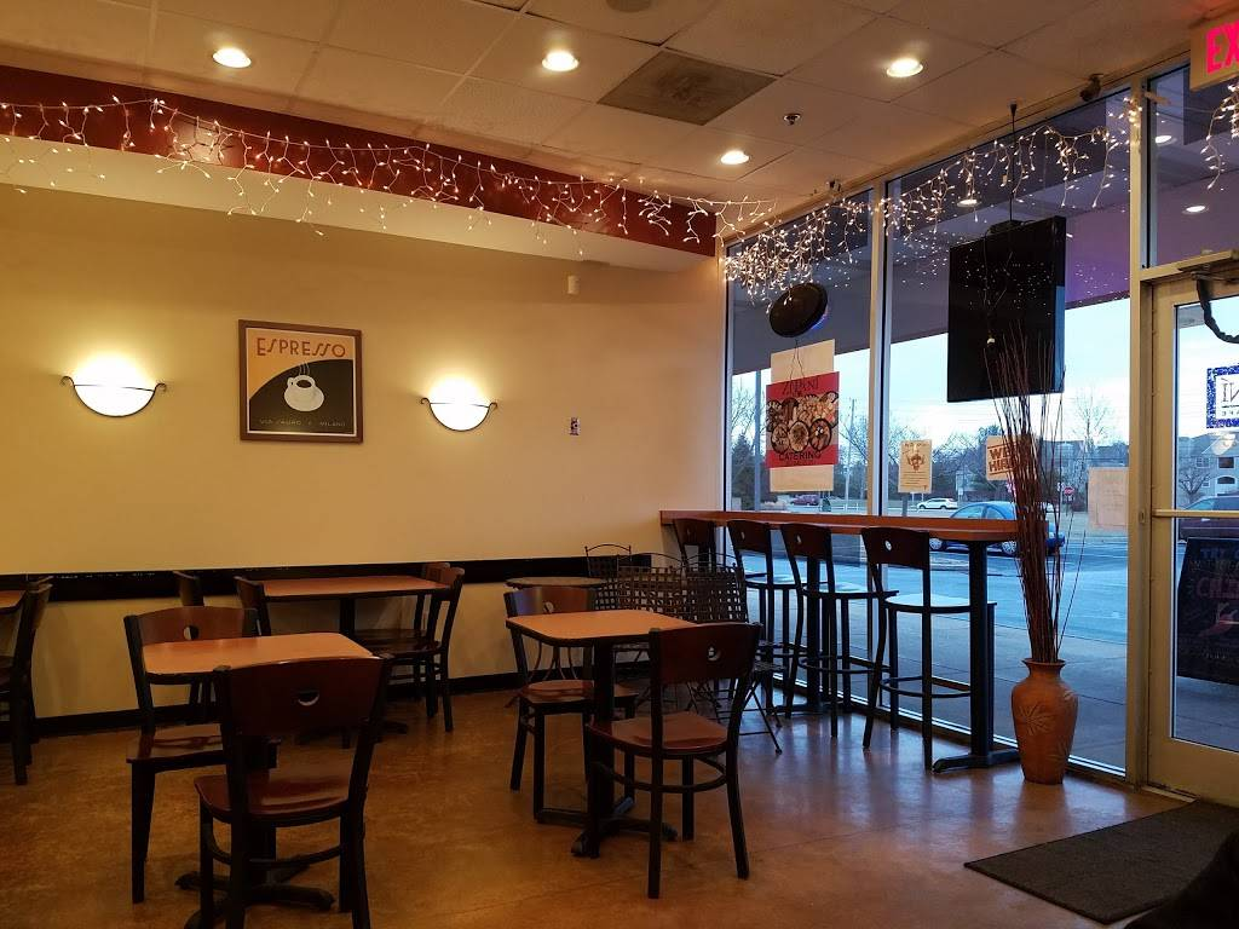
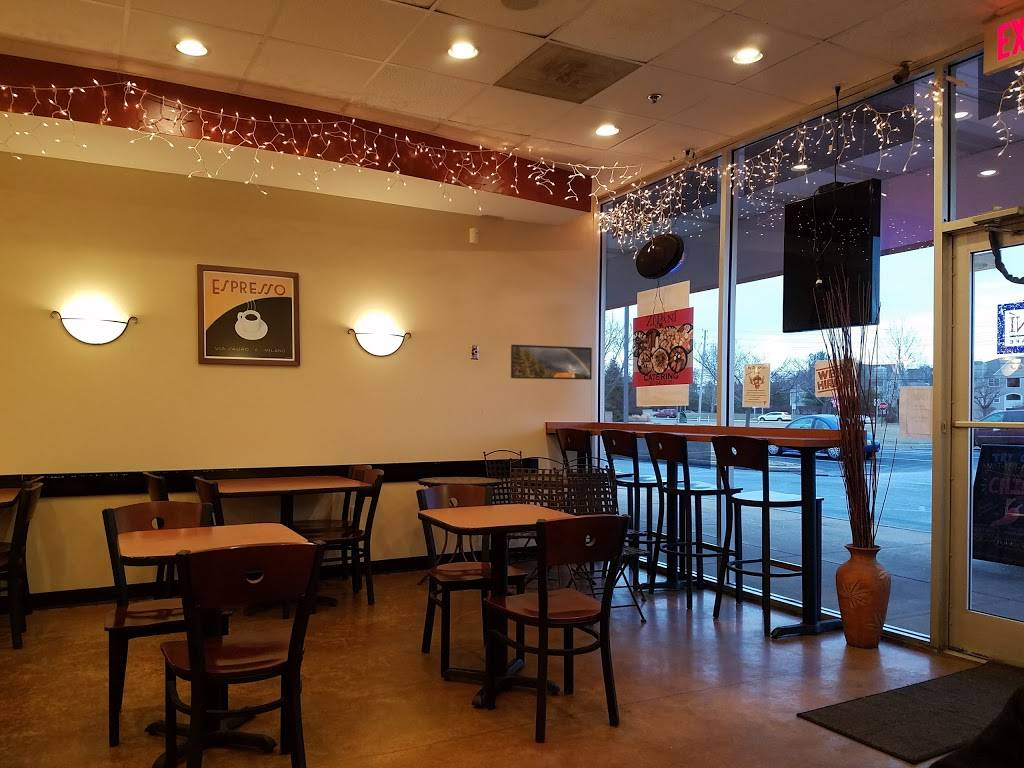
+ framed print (552, 362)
